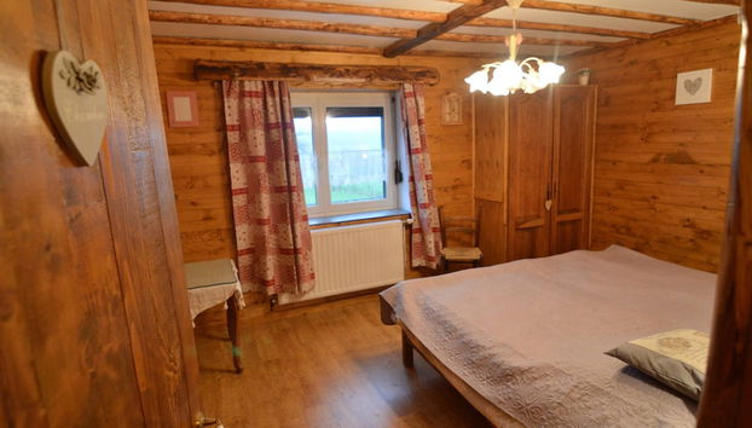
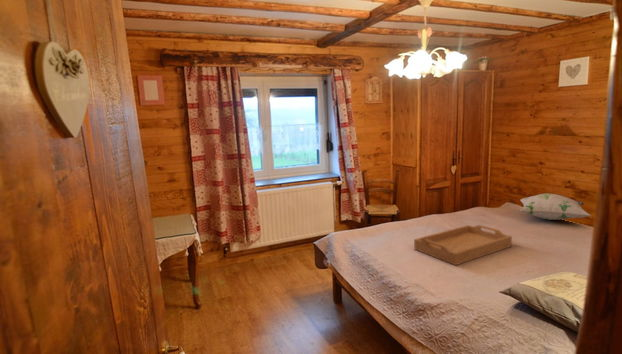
+ serving tray (462, 241)
+ decorative pillow (552, 206)
